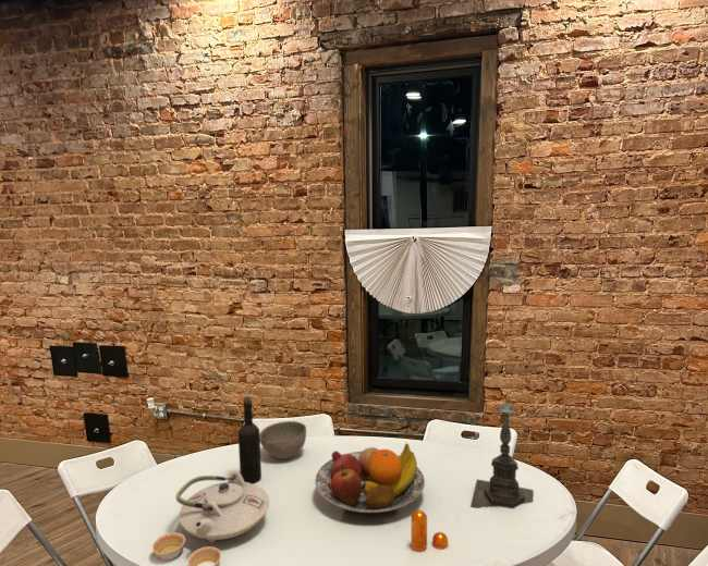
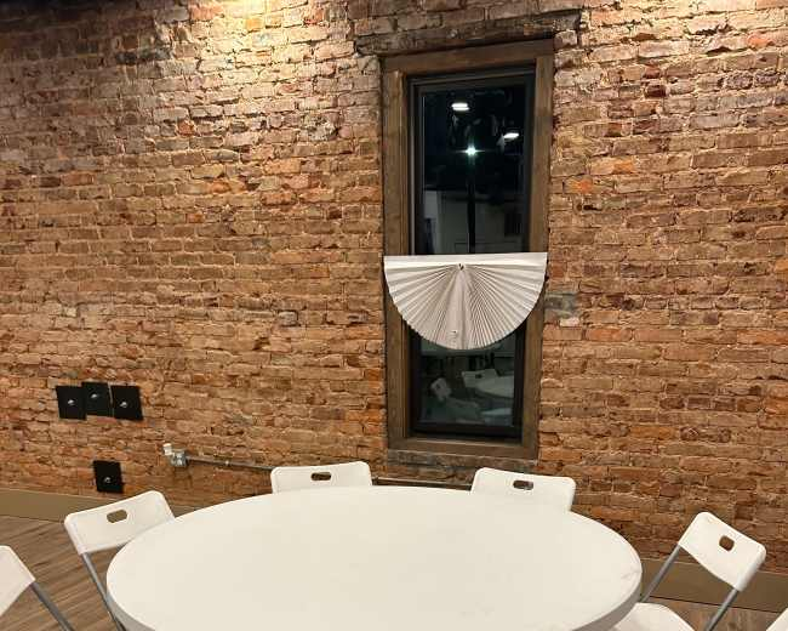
- fruit bowl (369, 473)
- pepper shaker (426, 527)
- wine bottle (248, 439)
- teapot (216, 514)
- candle holder (504, 445)
- bowl (283, 442)
